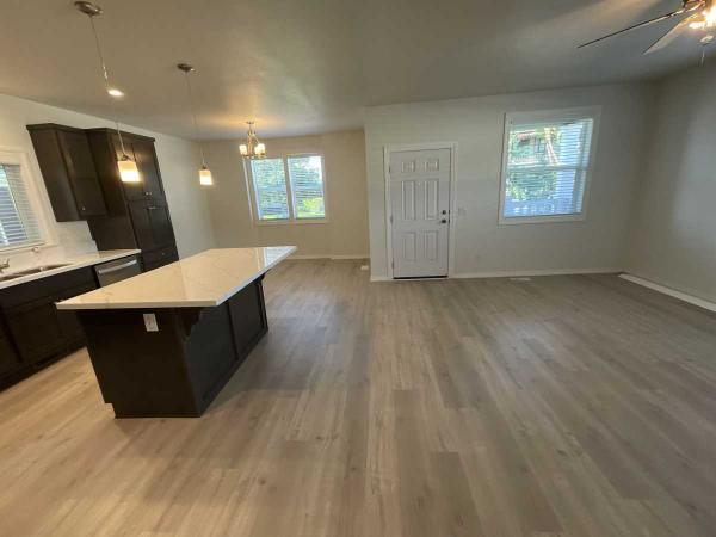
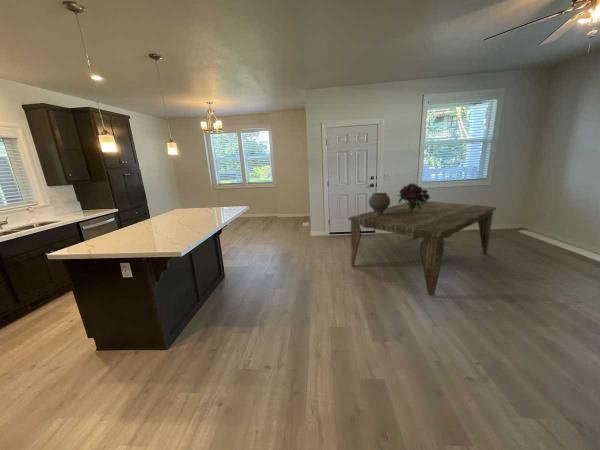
+ bouquet (412, 197)
+ ceramic pot (379, 203)
+ dining table (422, 236)
